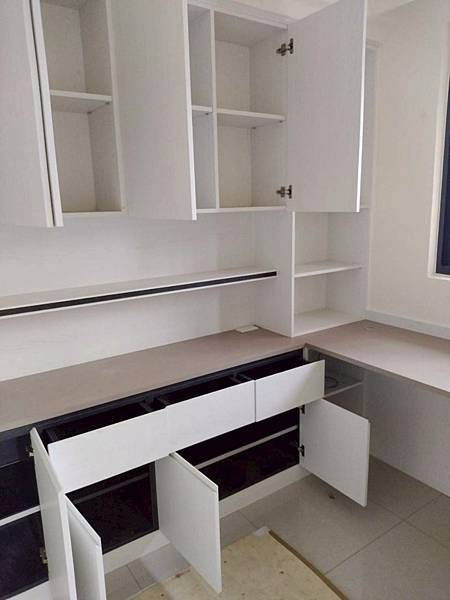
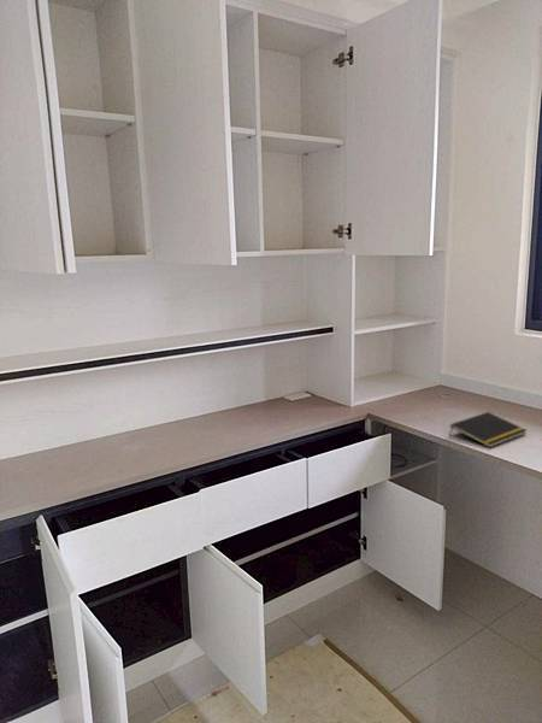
+ notepad (488, 428)
